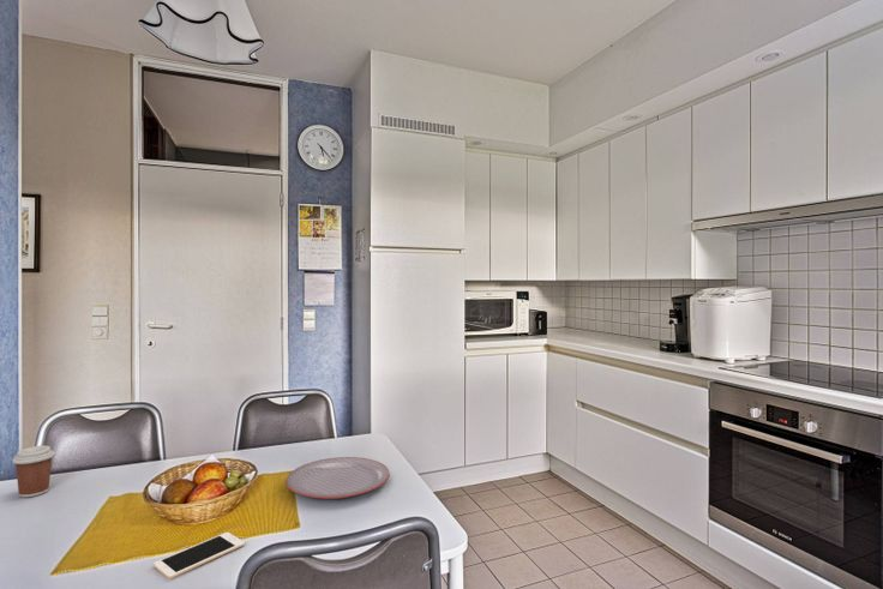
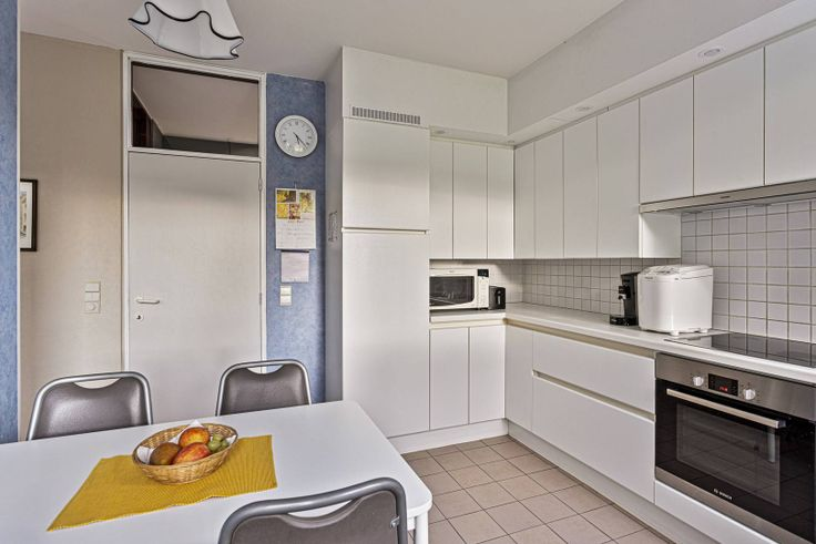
- cell phone (200, 553)
- coffee cup (34, 470)
- plate (338, 479)
